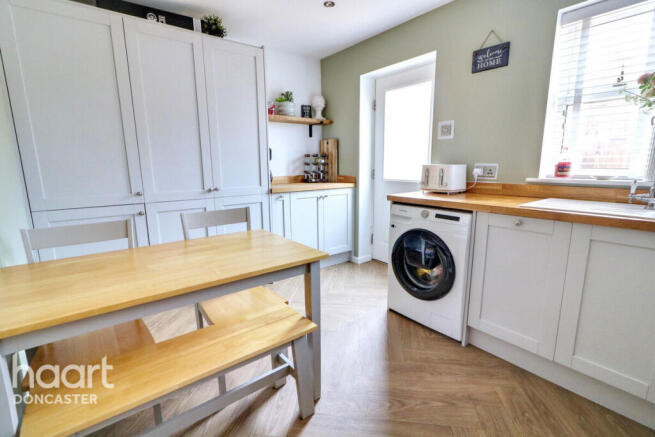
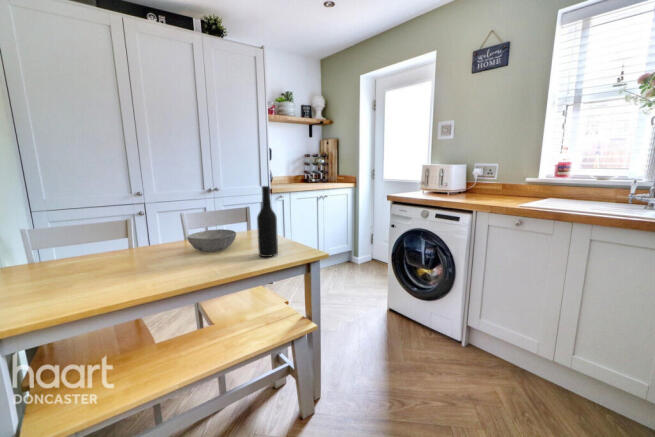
+ bowl (212, 241)
+ bottle (267, 221)
